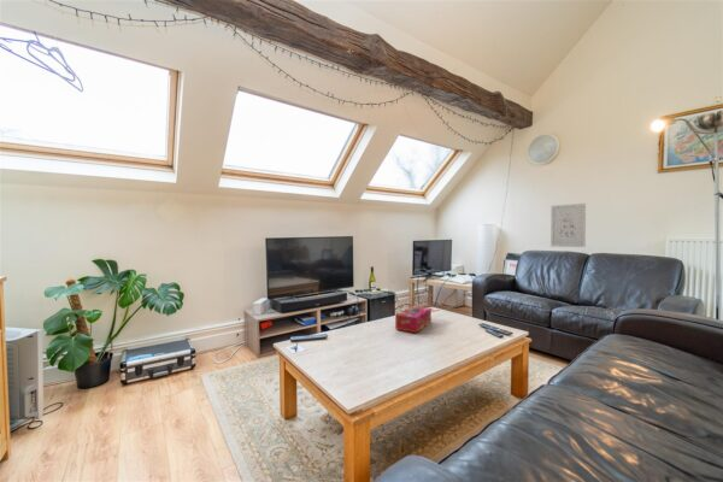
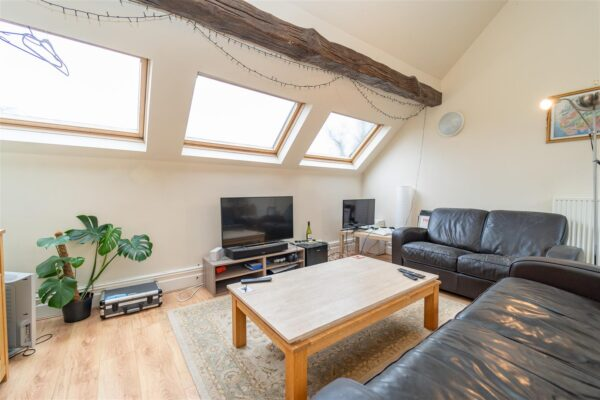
- tissue box (413, 318)
- wall art (568, 225)
